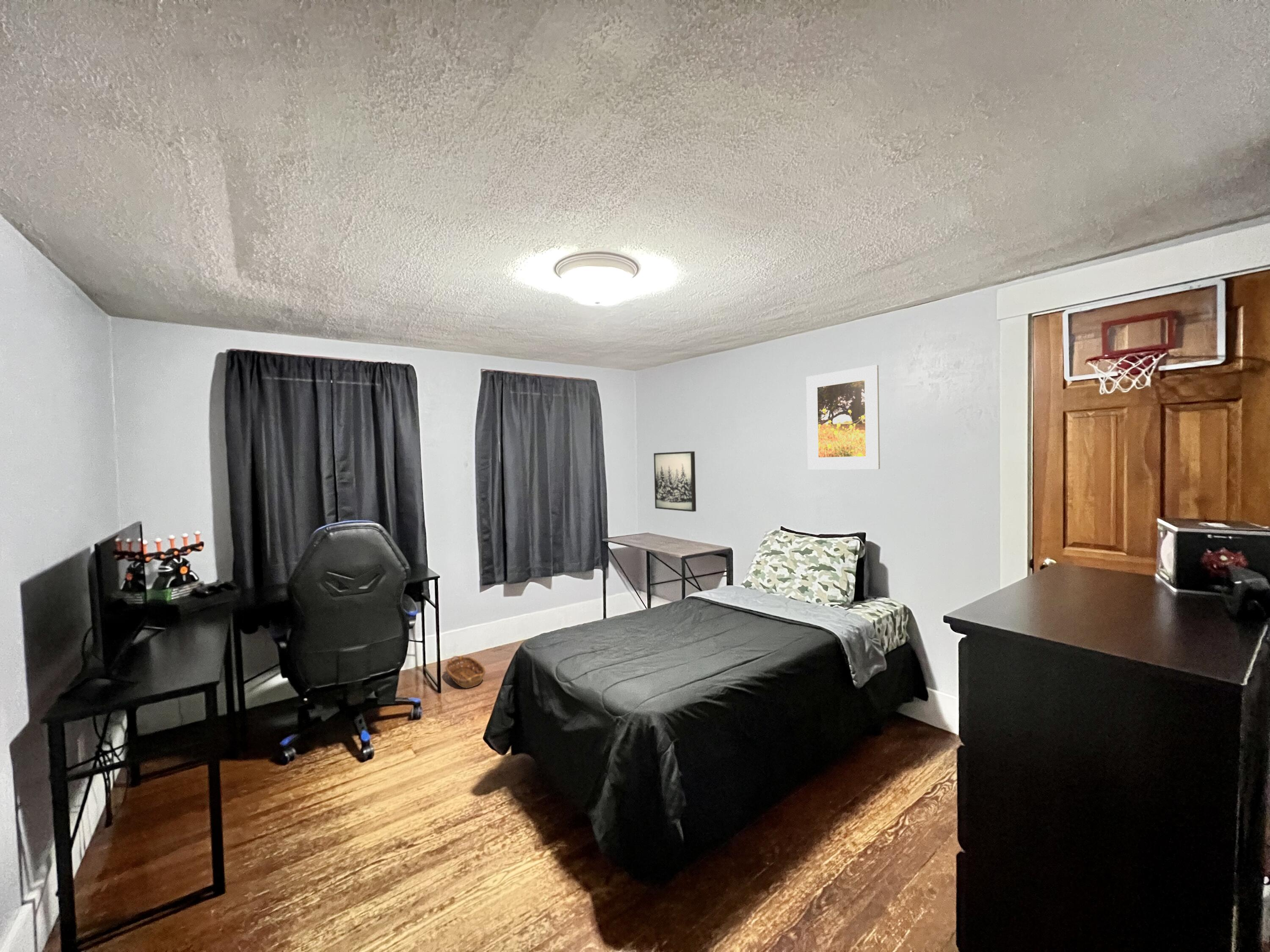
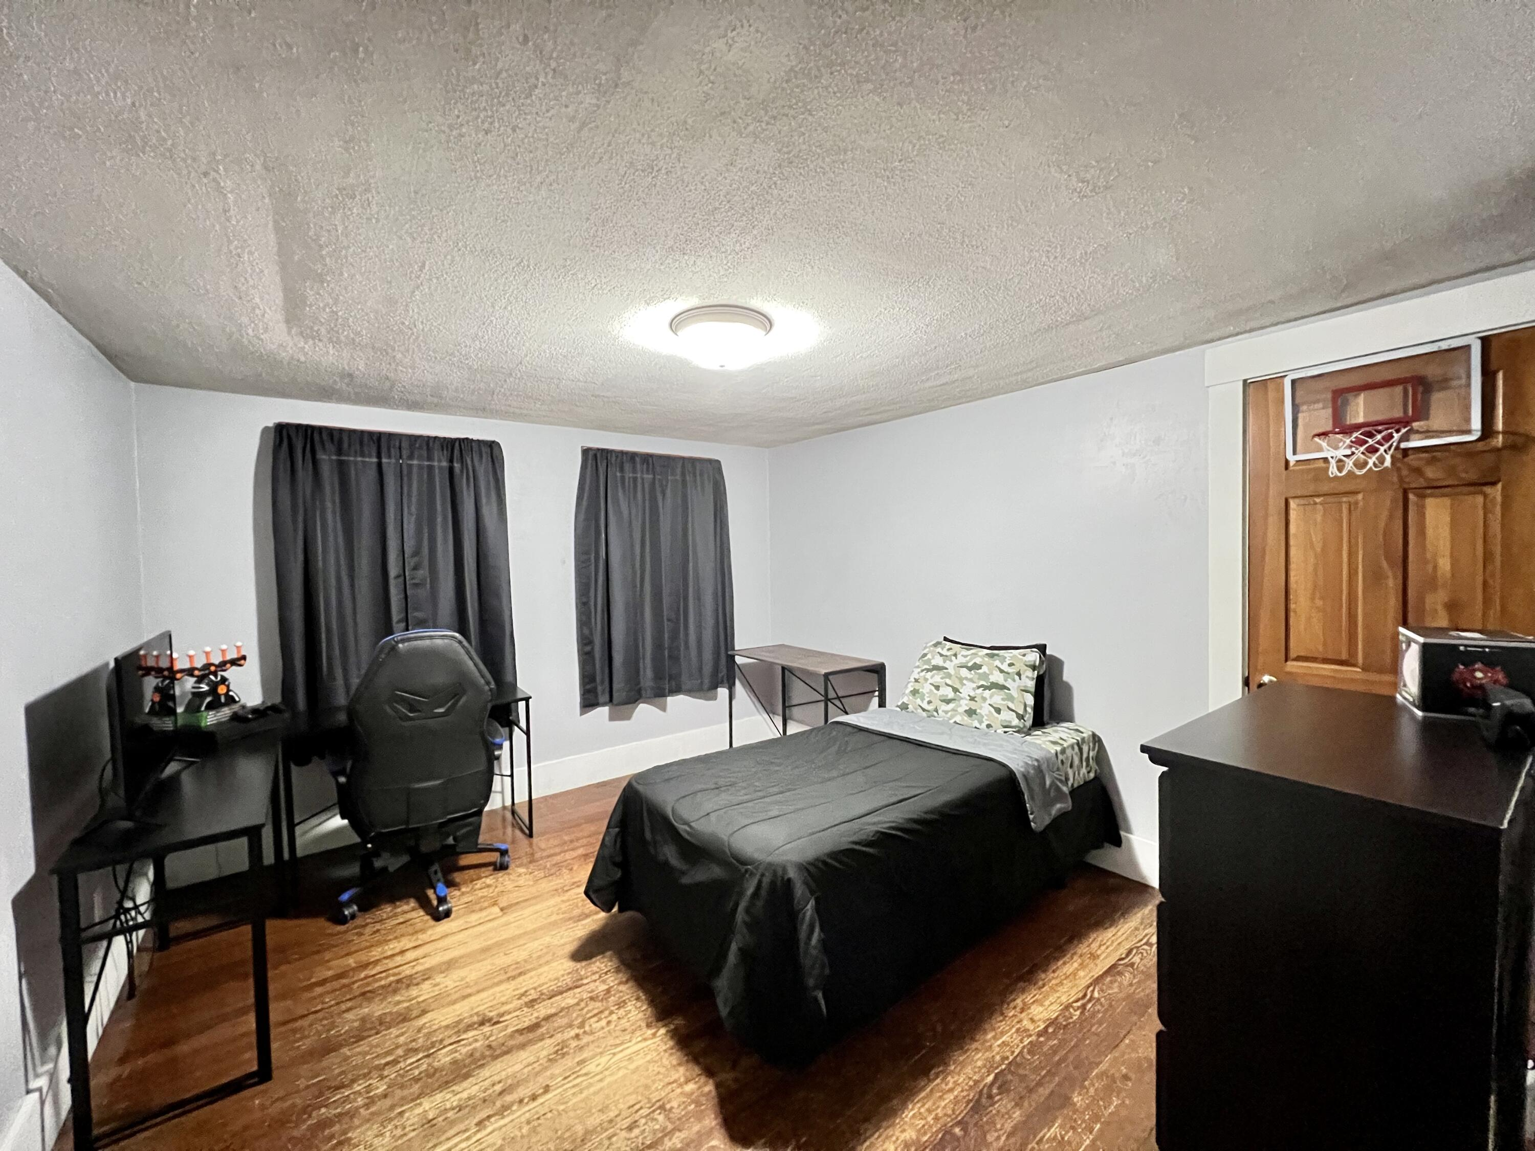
- wall art (674, 481)
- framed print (841, 420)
- basket (465, 669)
